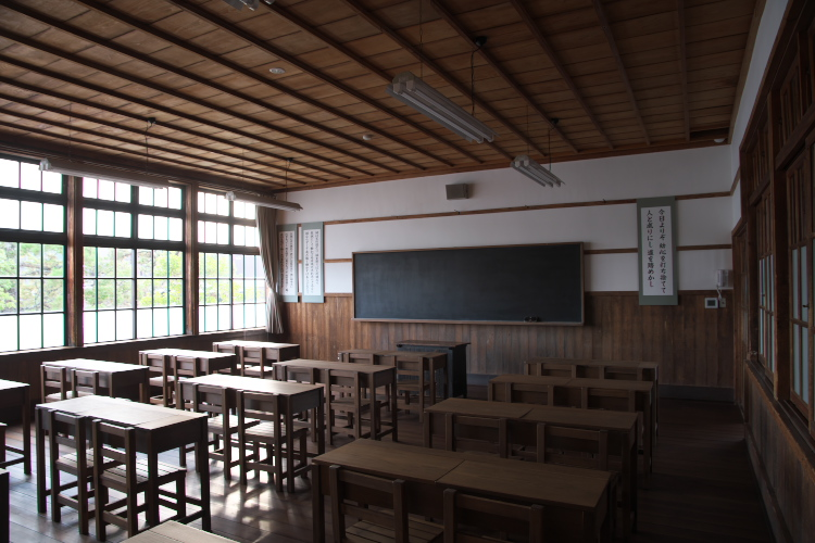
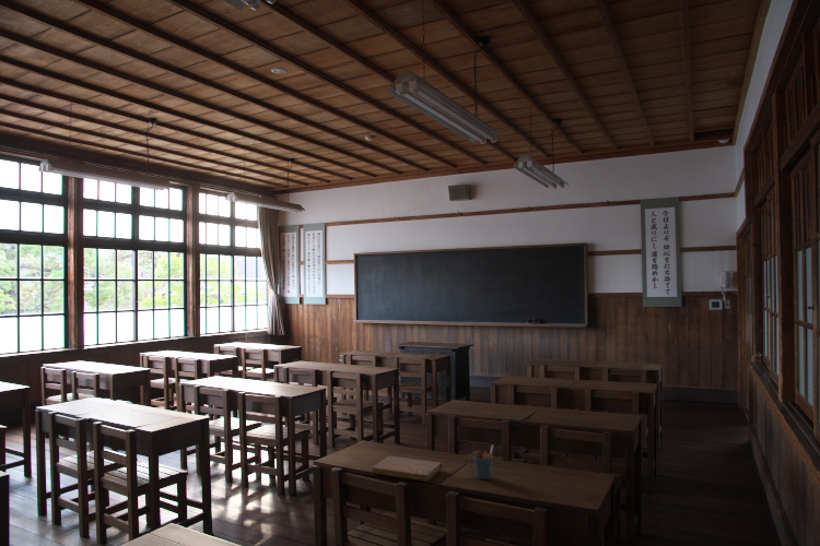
+ pen holder (483, 461)
+ notebook (407, 467)
